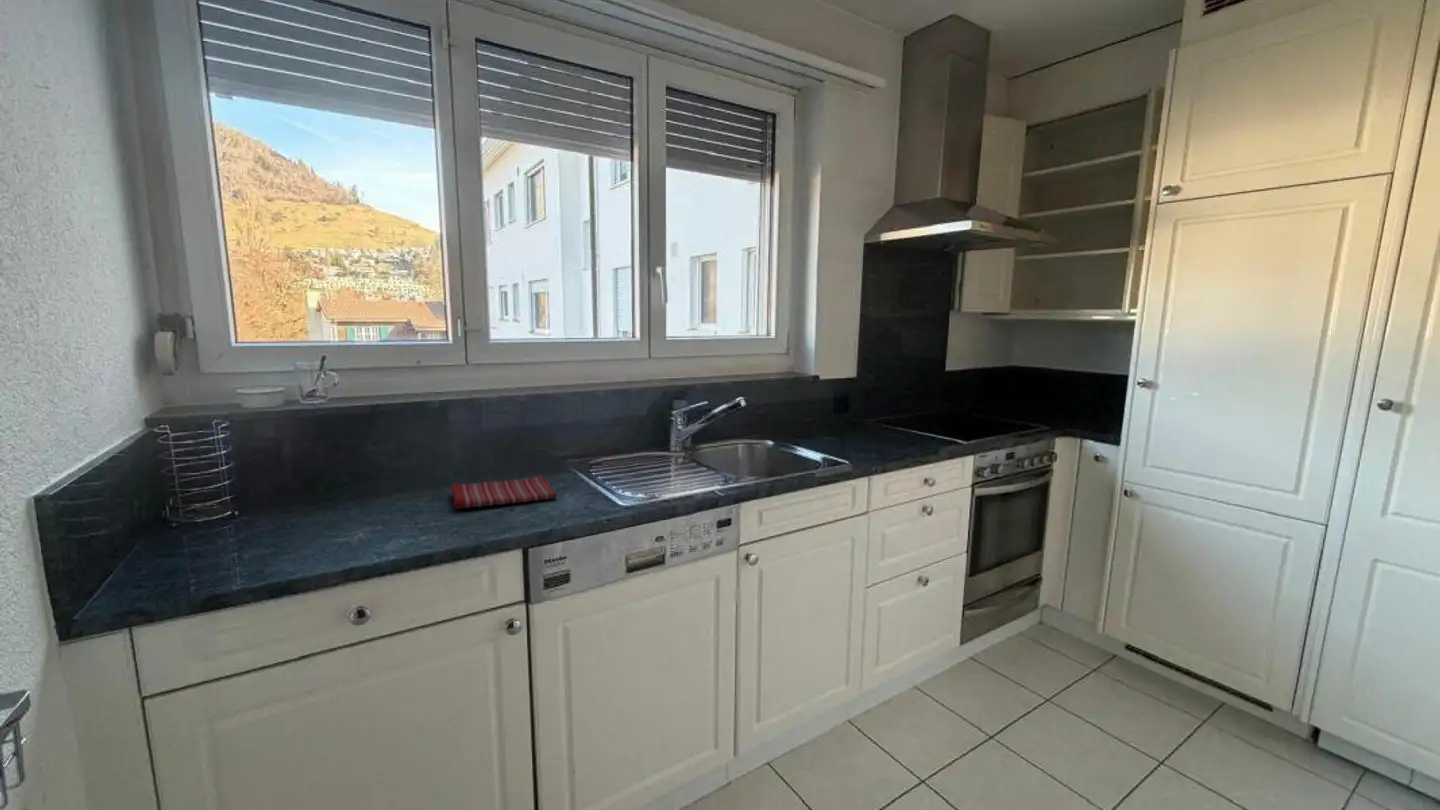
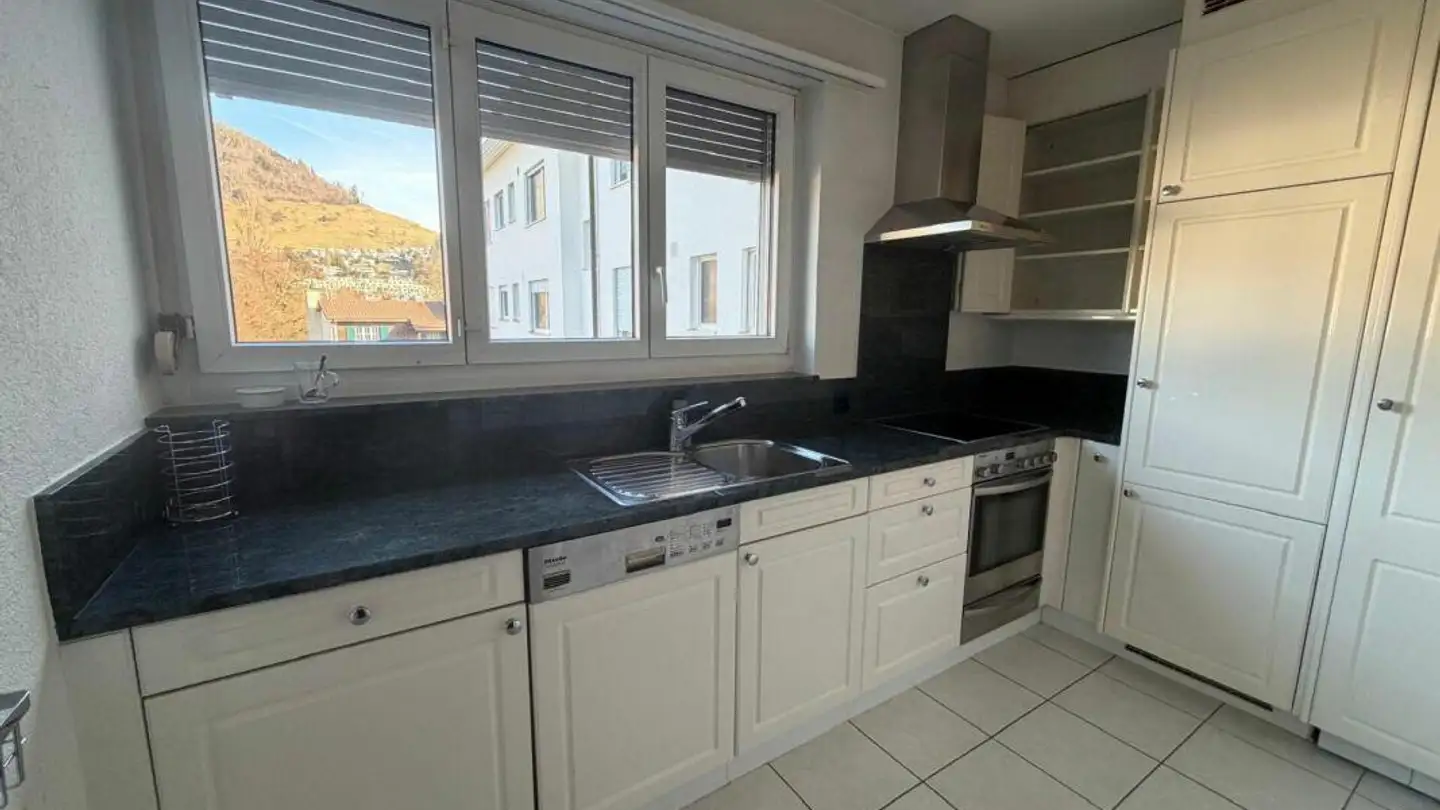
- dish towel (503, 491)
